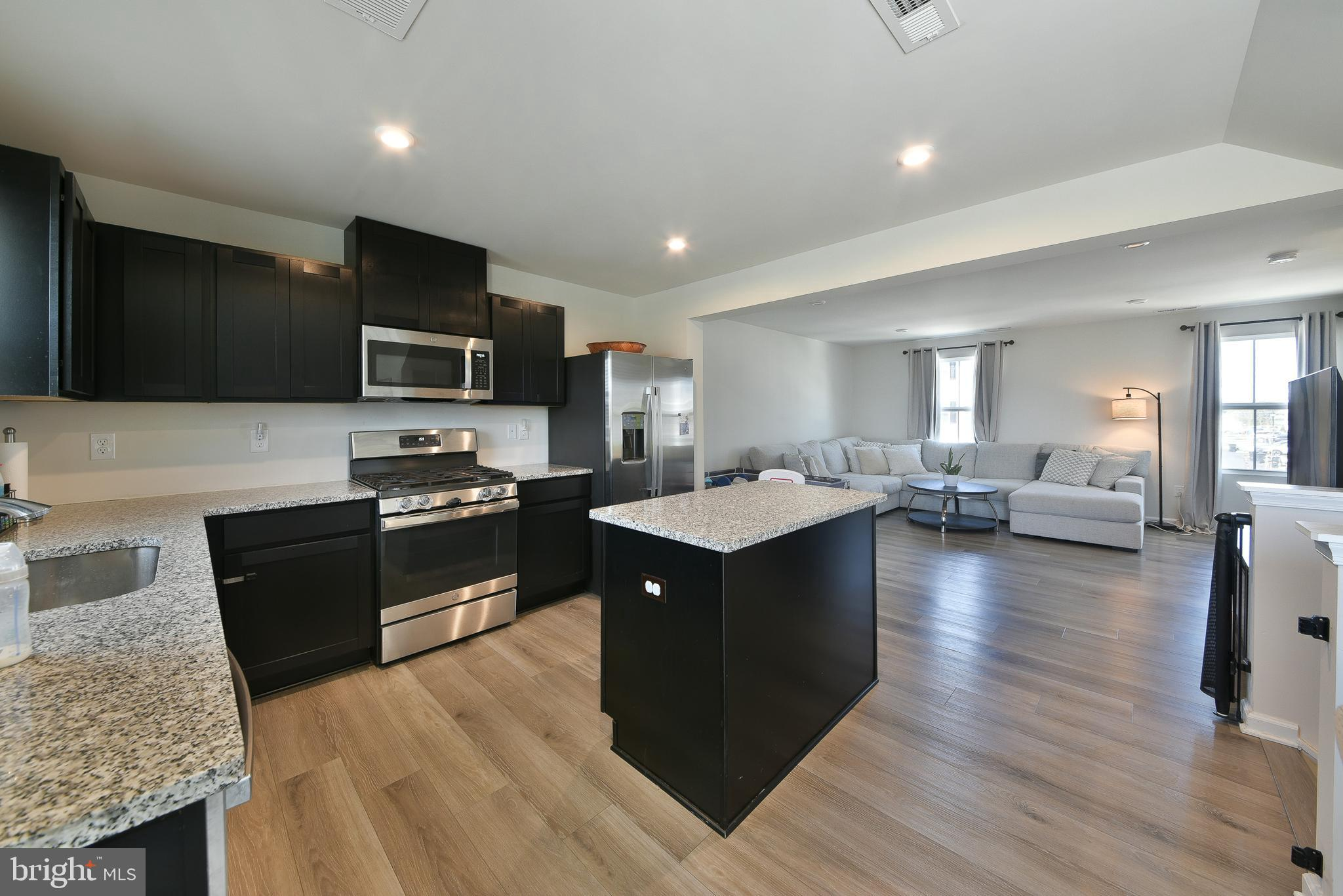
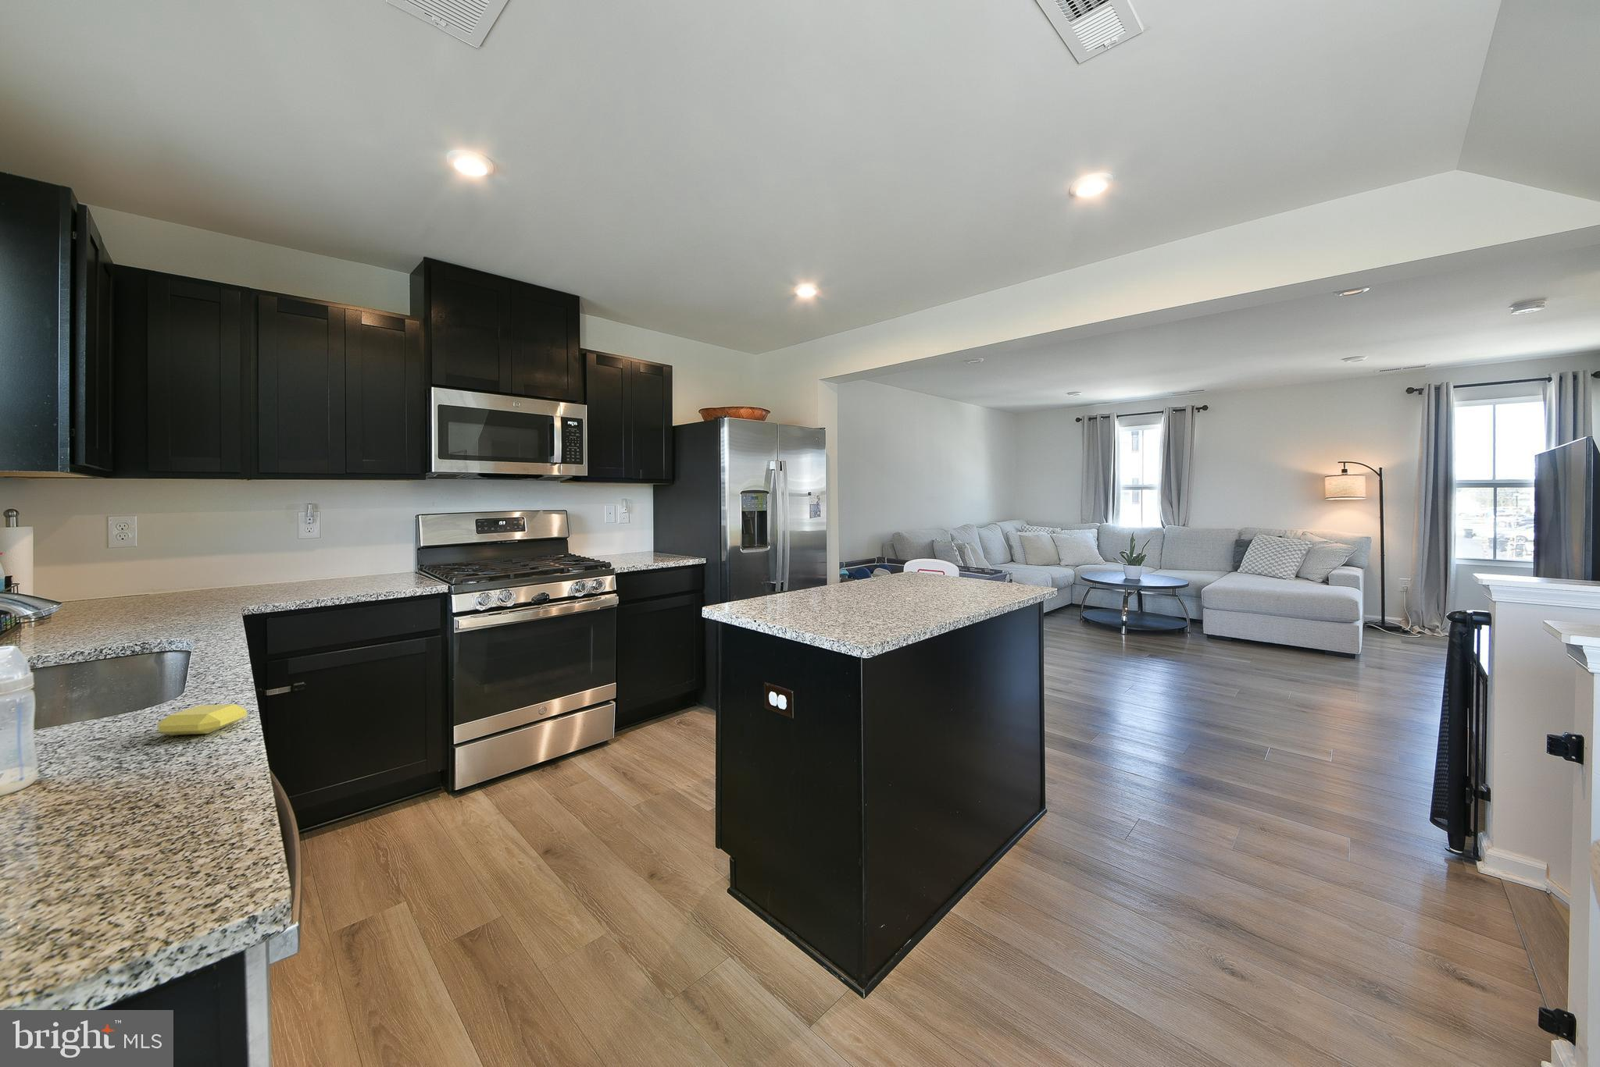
+ soap bar (203, 719)
